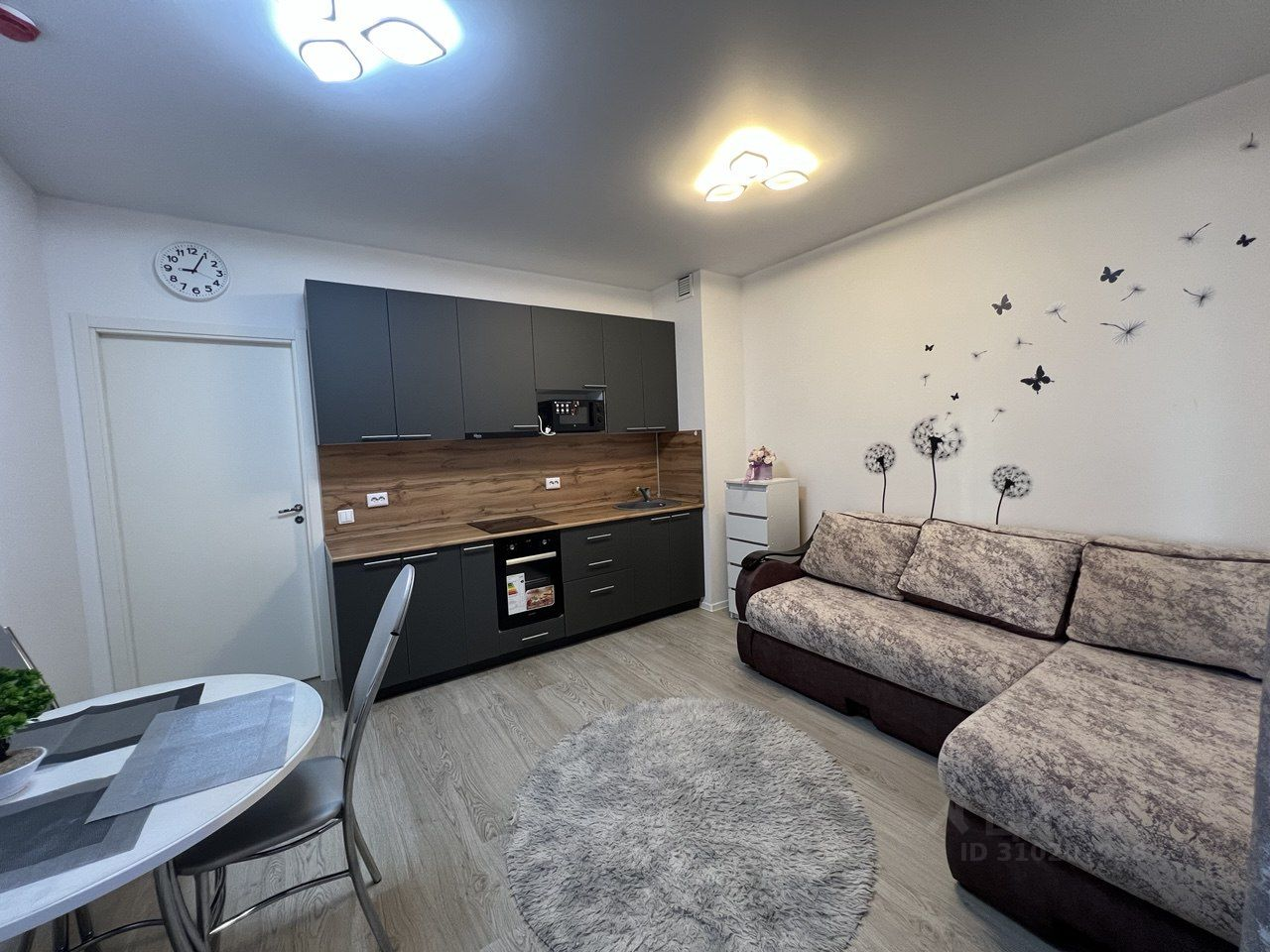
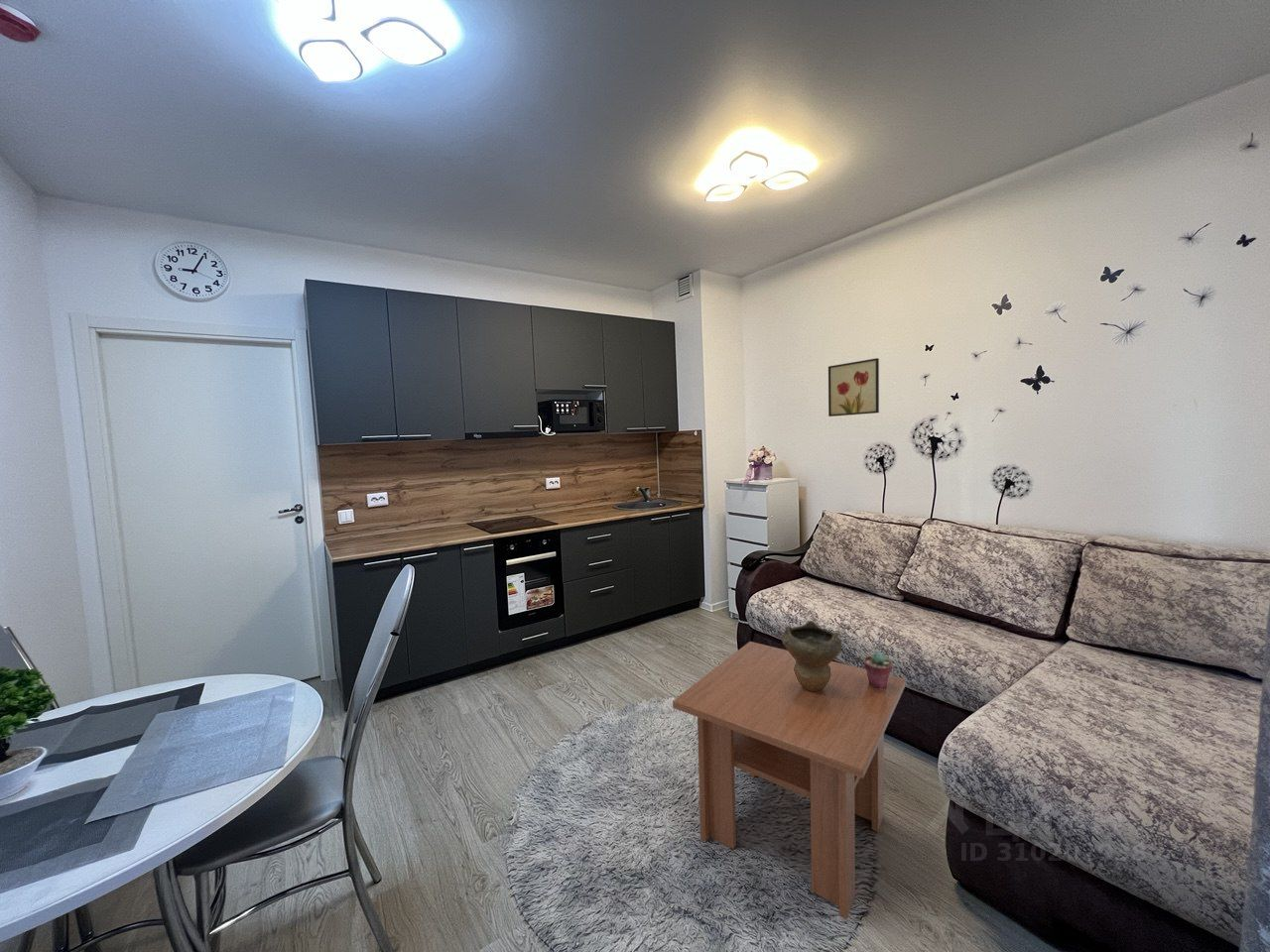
+ coffee table (793, 759)
+ wall art (852, 389)
+ potted succulent (877, 667)
+ decorative bowl (811, 657)
